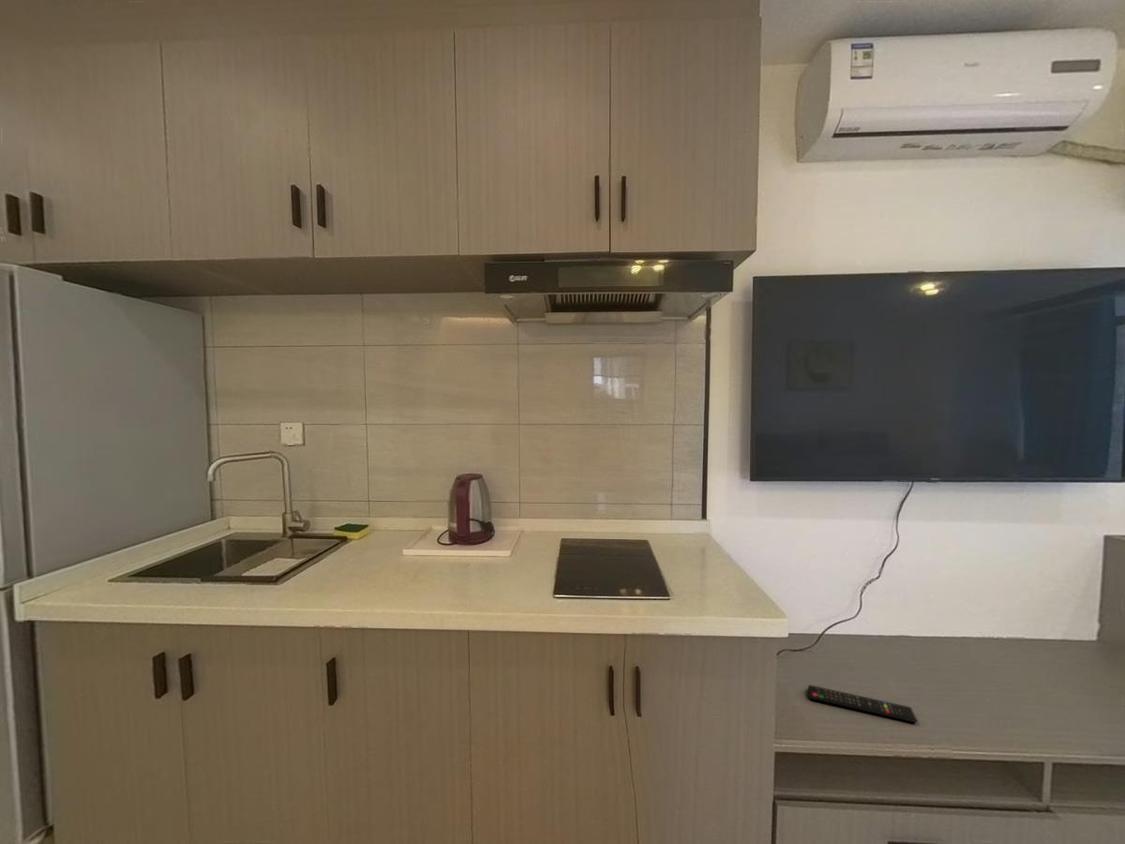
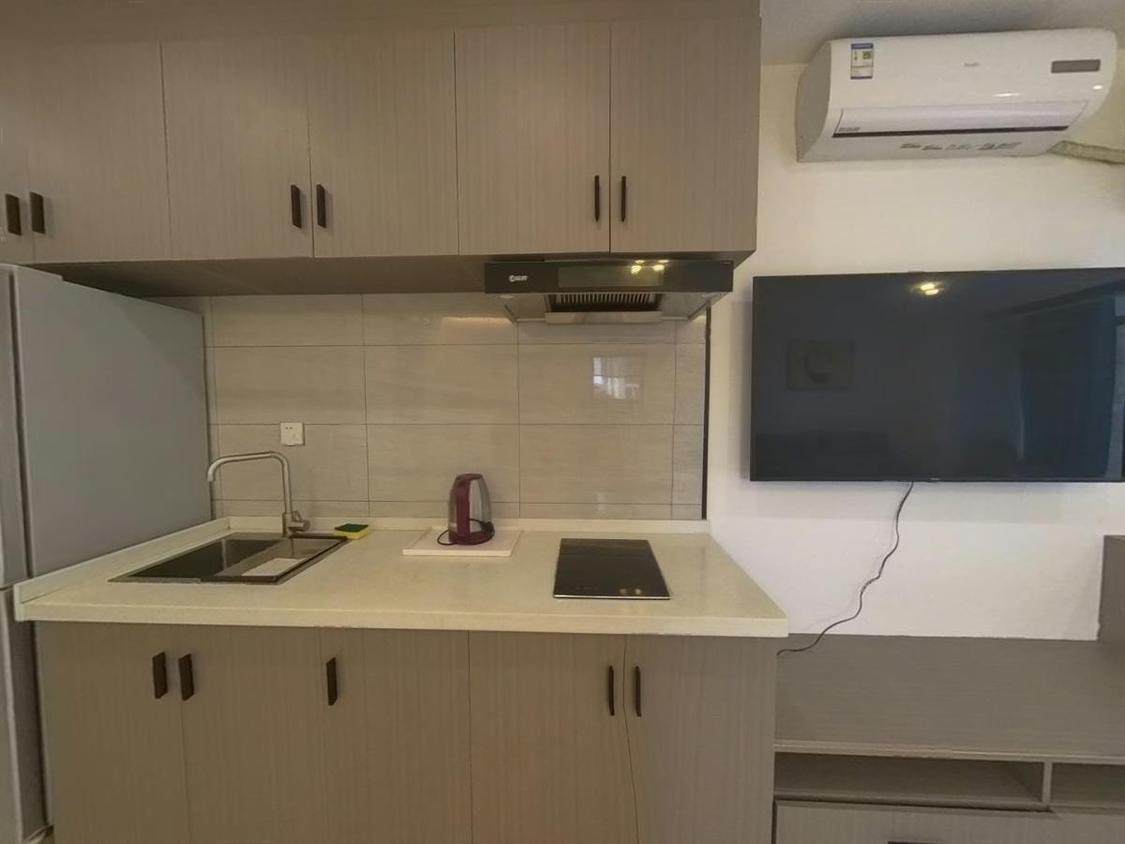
- remote control (858, 703)
